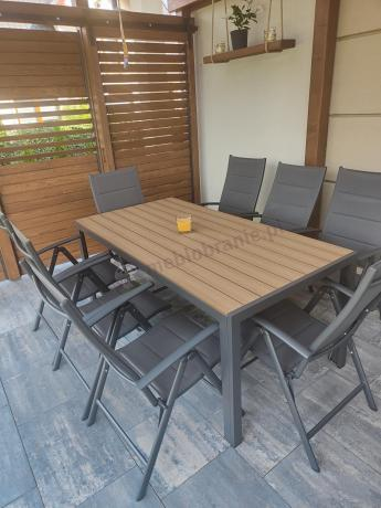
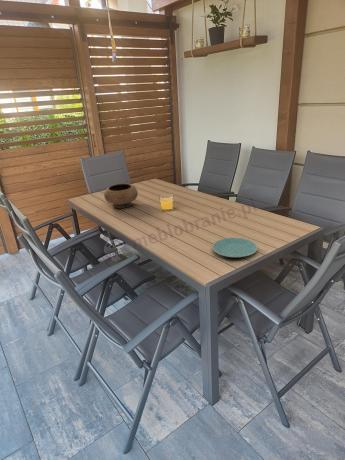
+ plate (234, 248)
+ bowl (121, 195)
